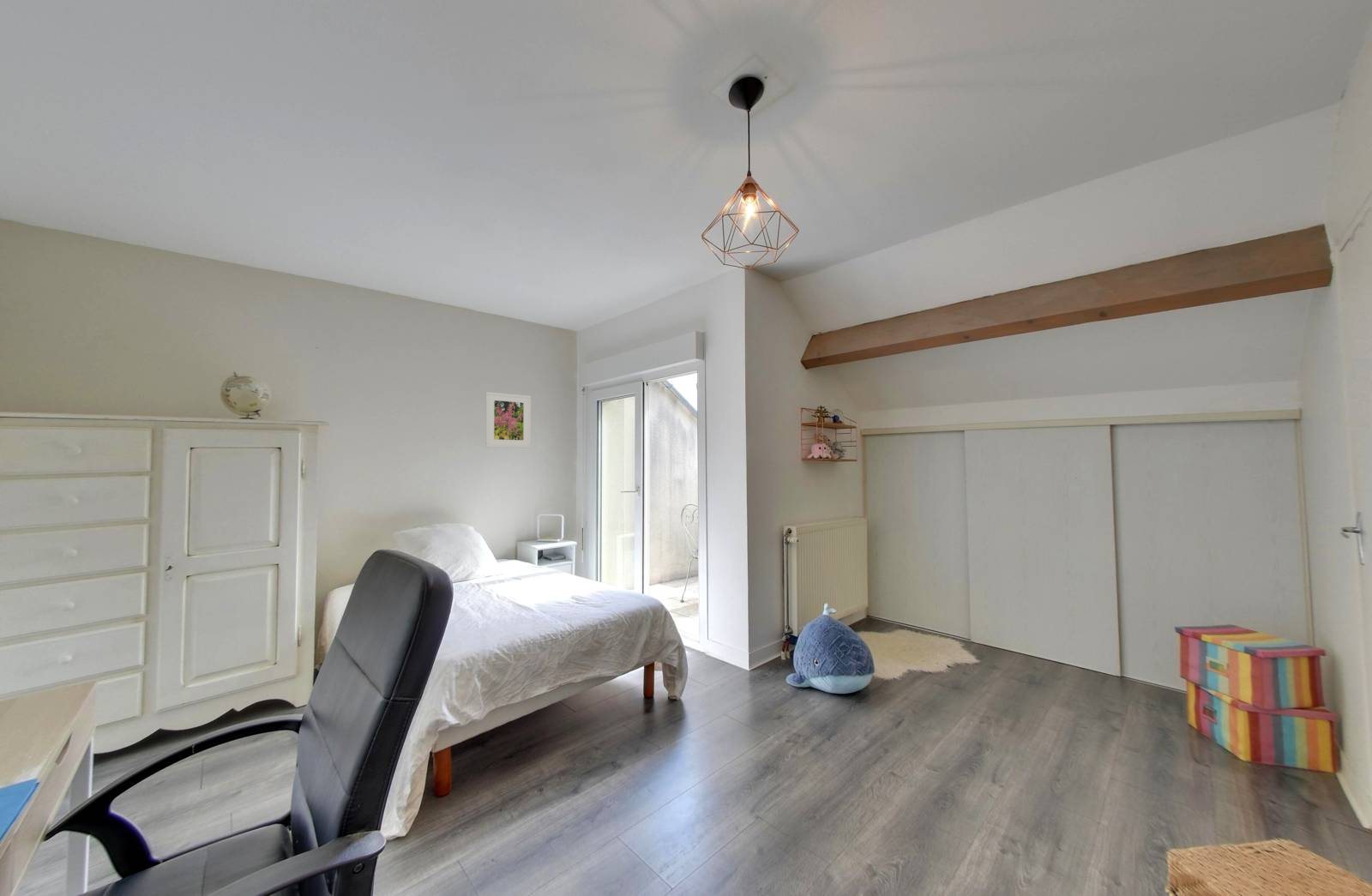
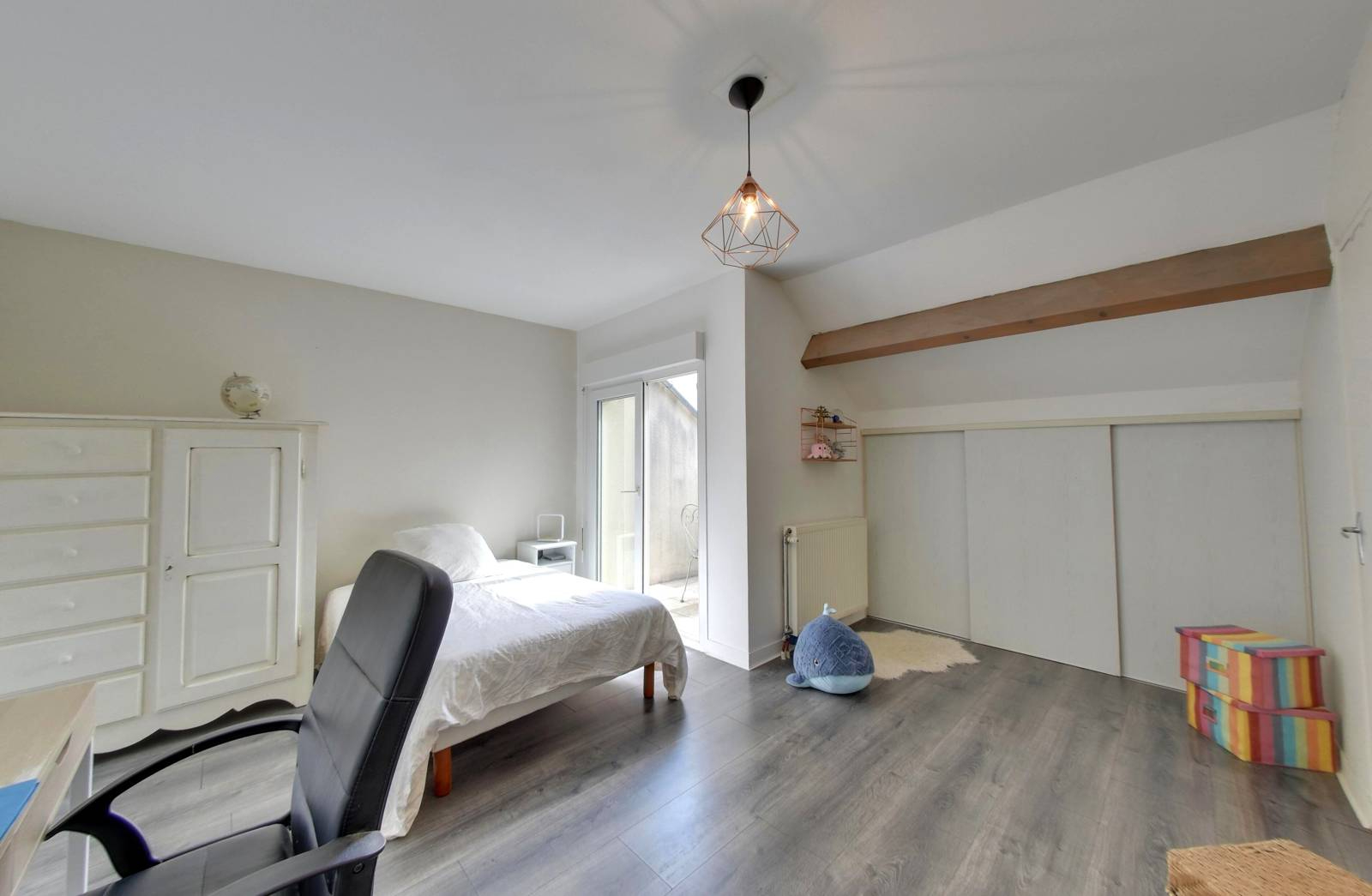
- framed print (508, 420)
